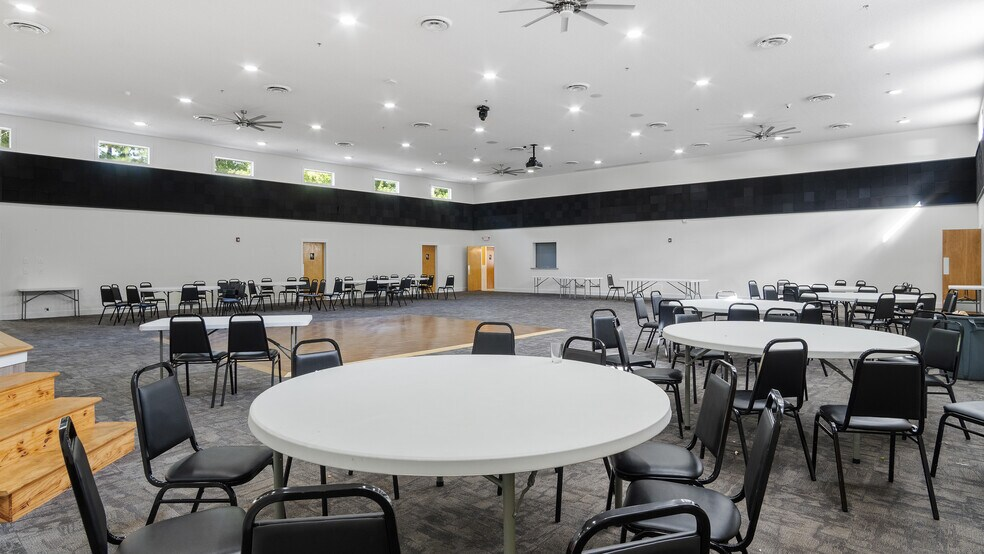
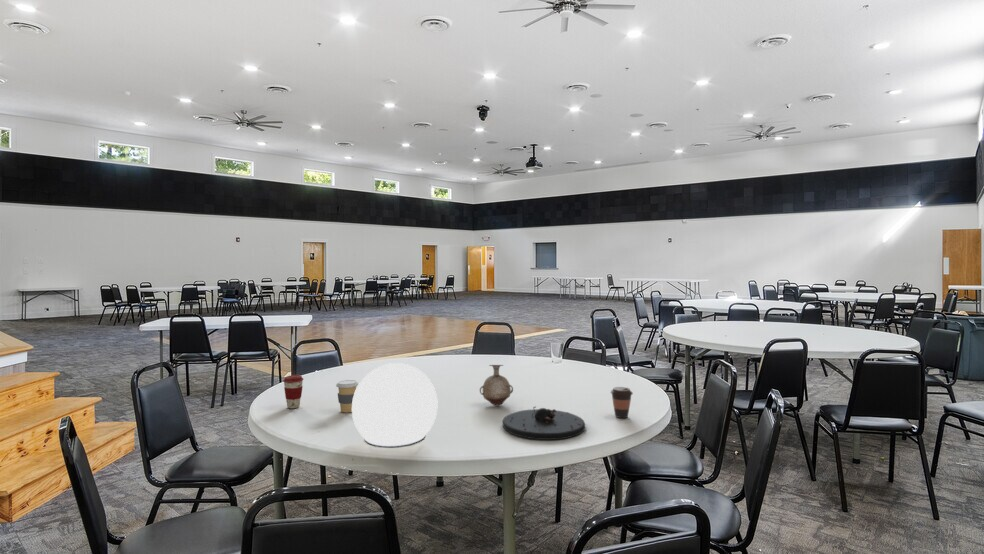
+ vase (496, 384)
+ coffee cup (621, 402)
+ plate (395, 400)
+ coffee cup (293, 391)
+ plate (543, 417)
+ coffee cup (347, 396)
